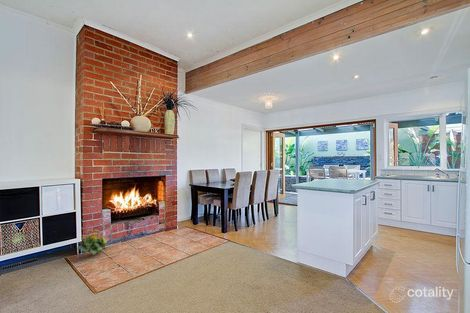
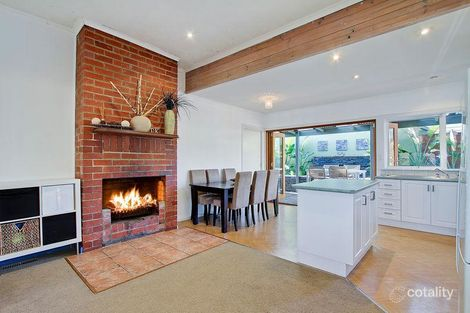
- flowering plant (91, 242)
